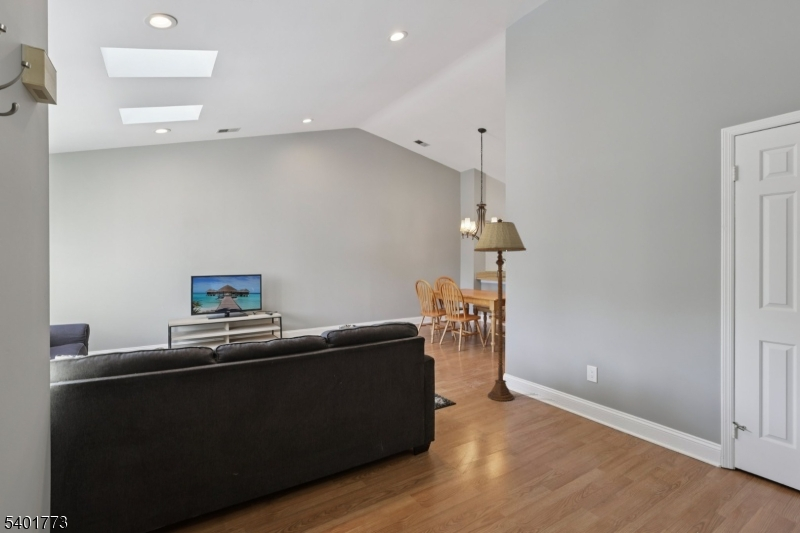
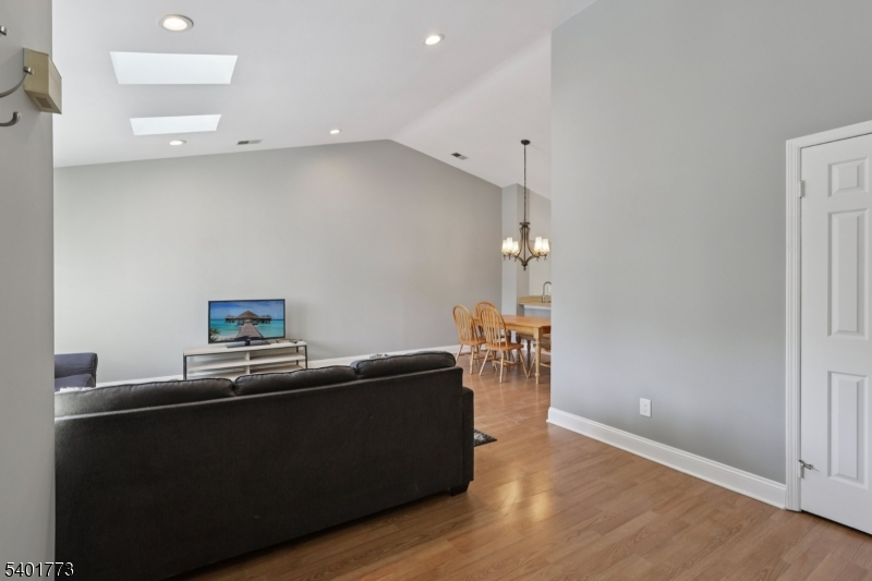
- floor lamp (499, 307)
